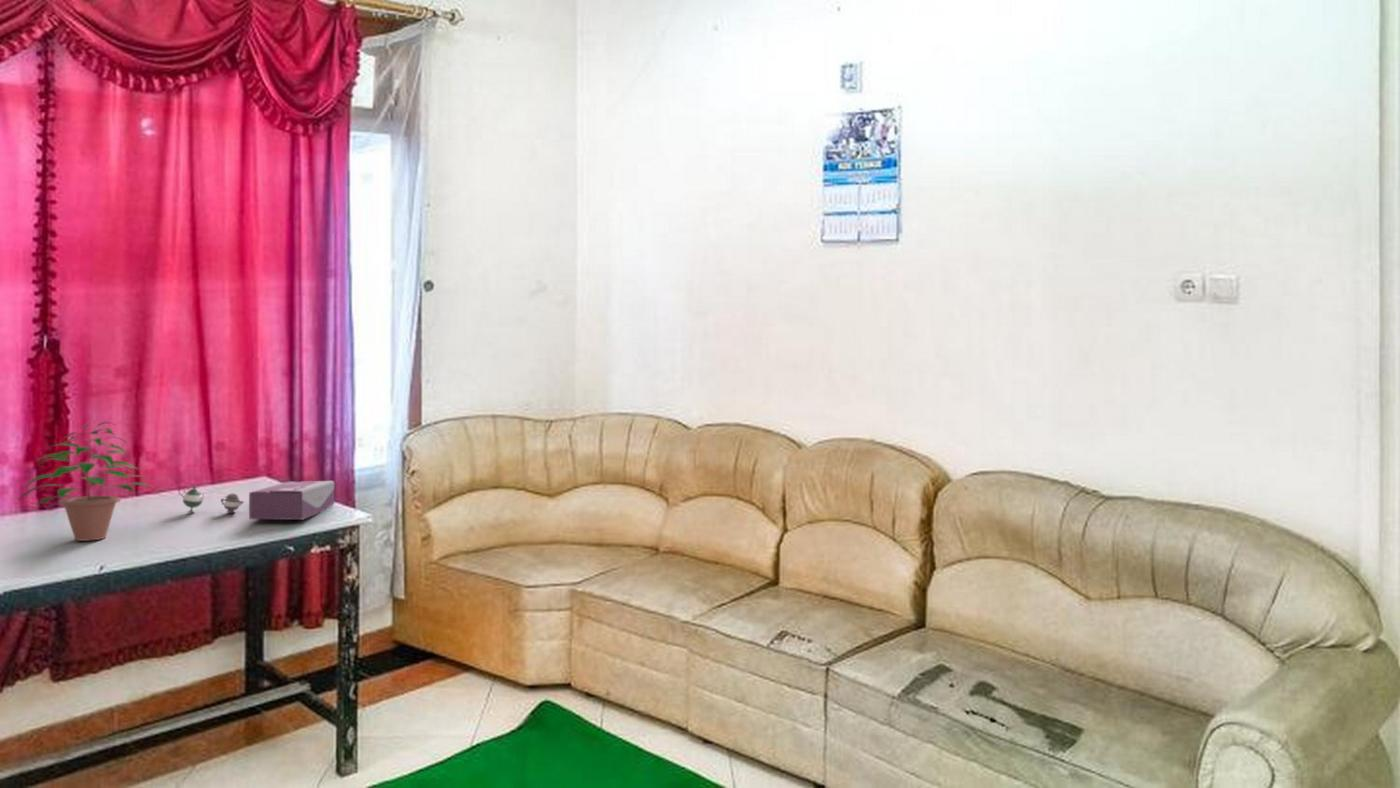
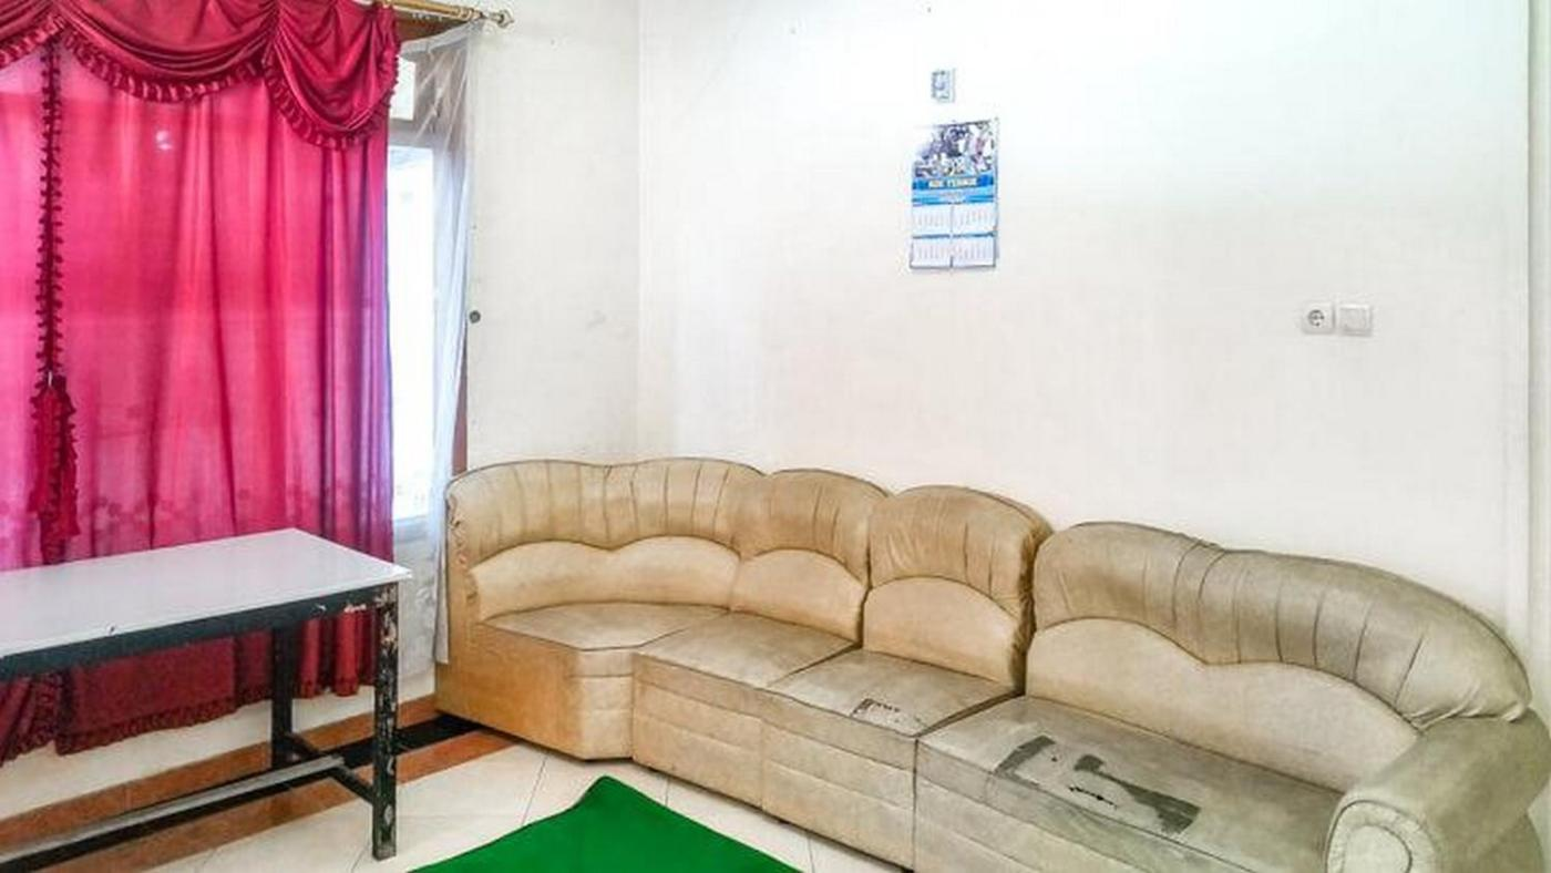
- tissue box (293, 499)
- teapot (203, 499)
- potted plant (90, 479)
